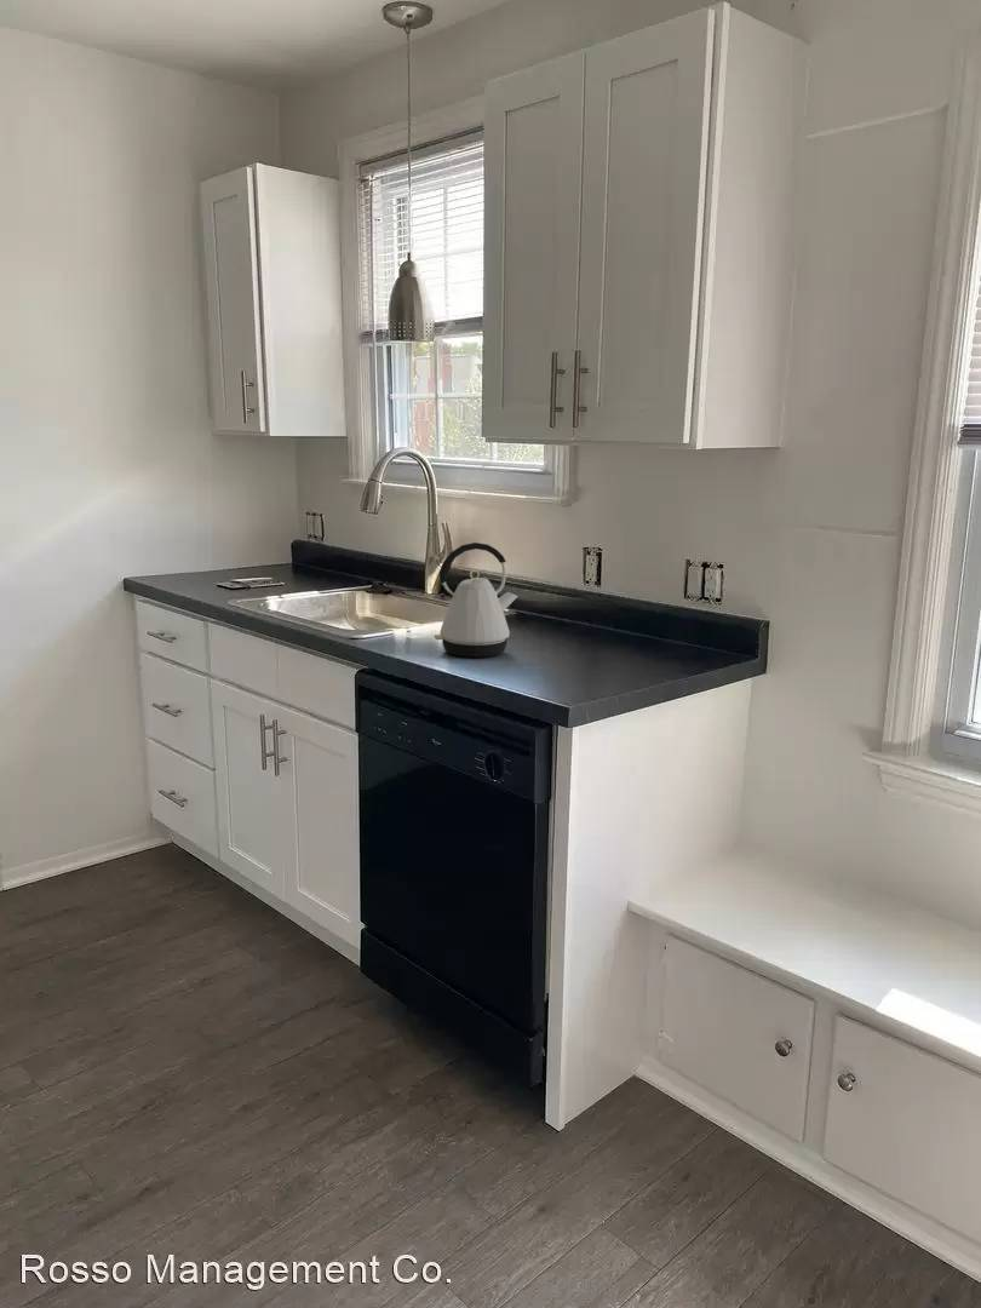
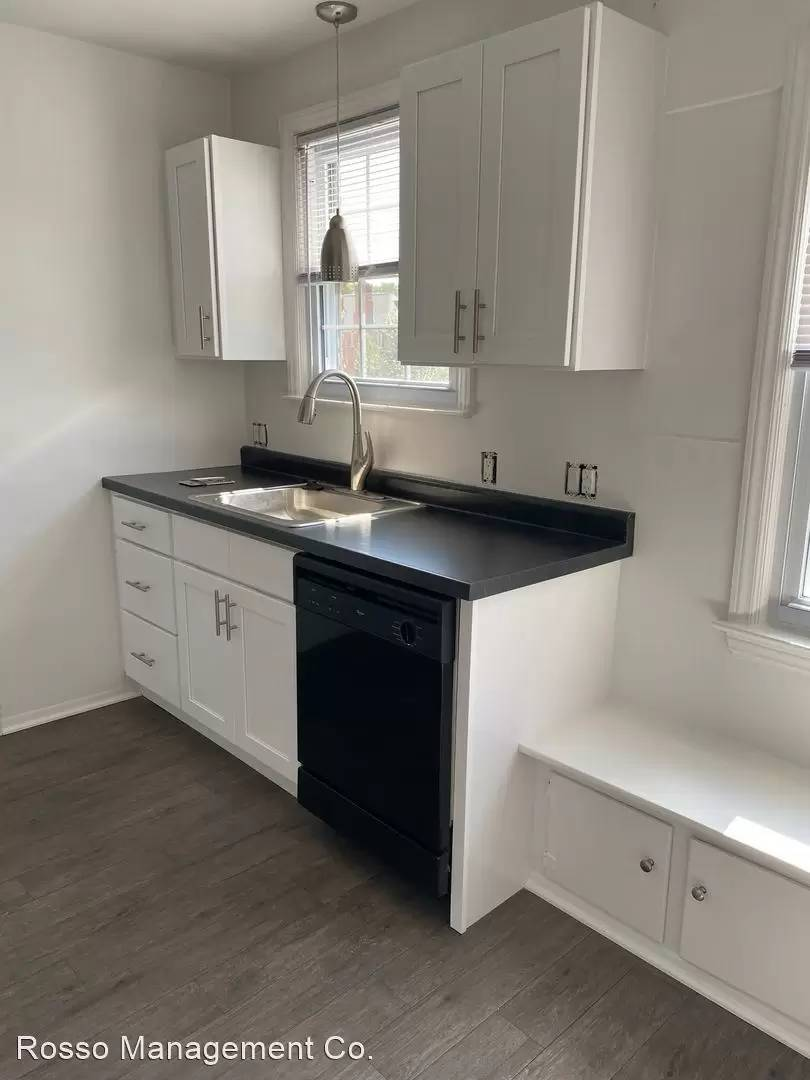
- kettle (476, 597)
